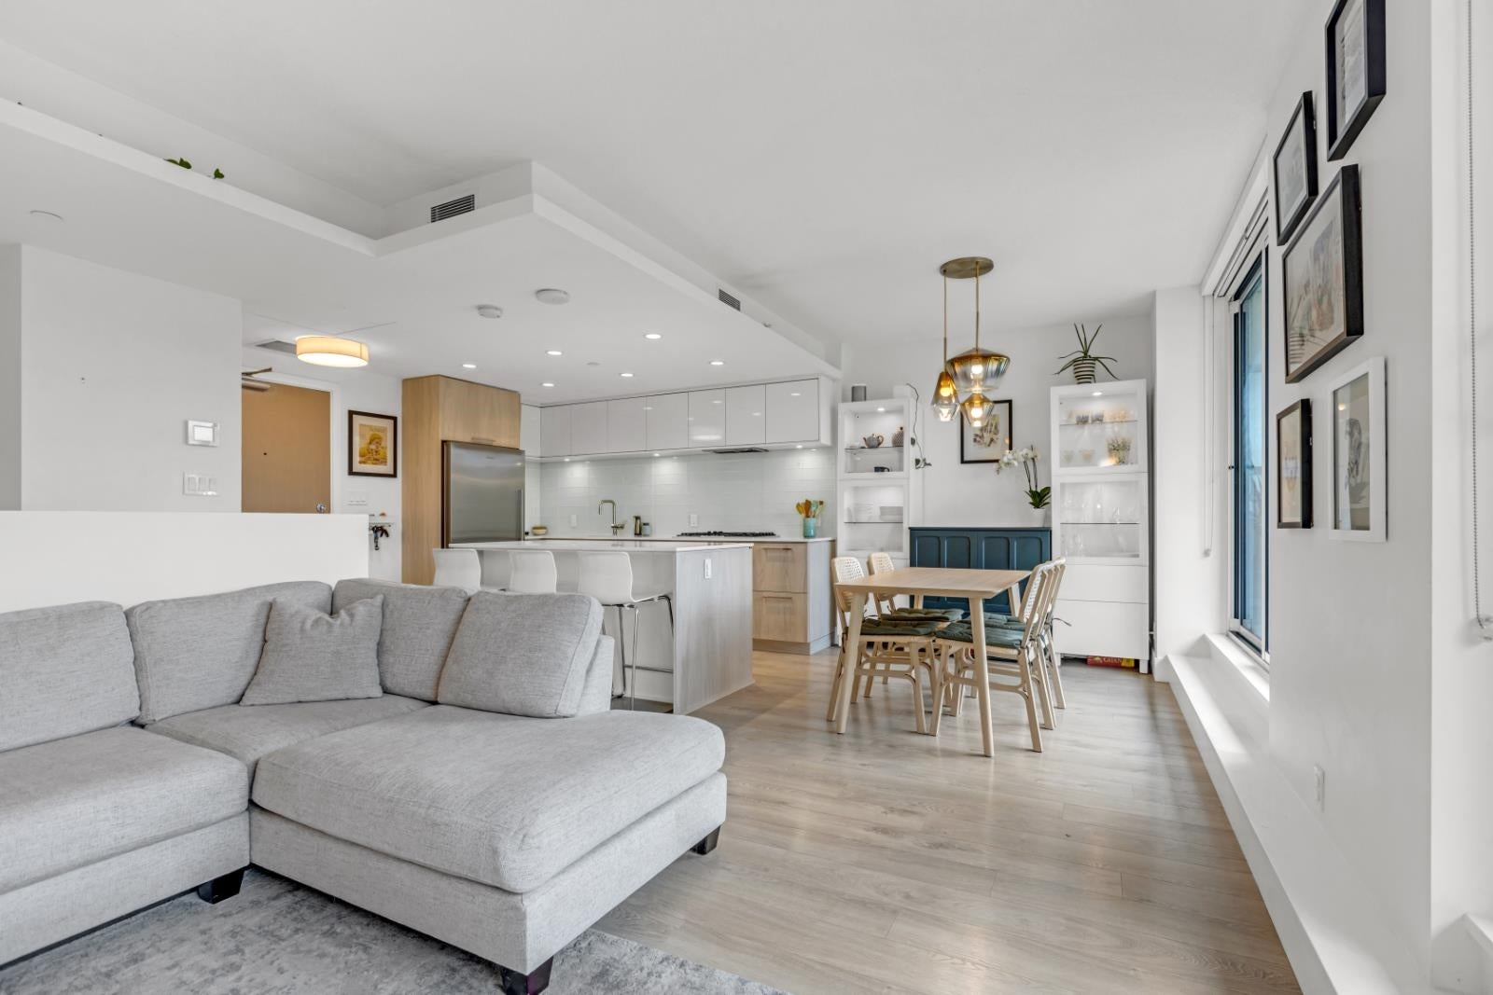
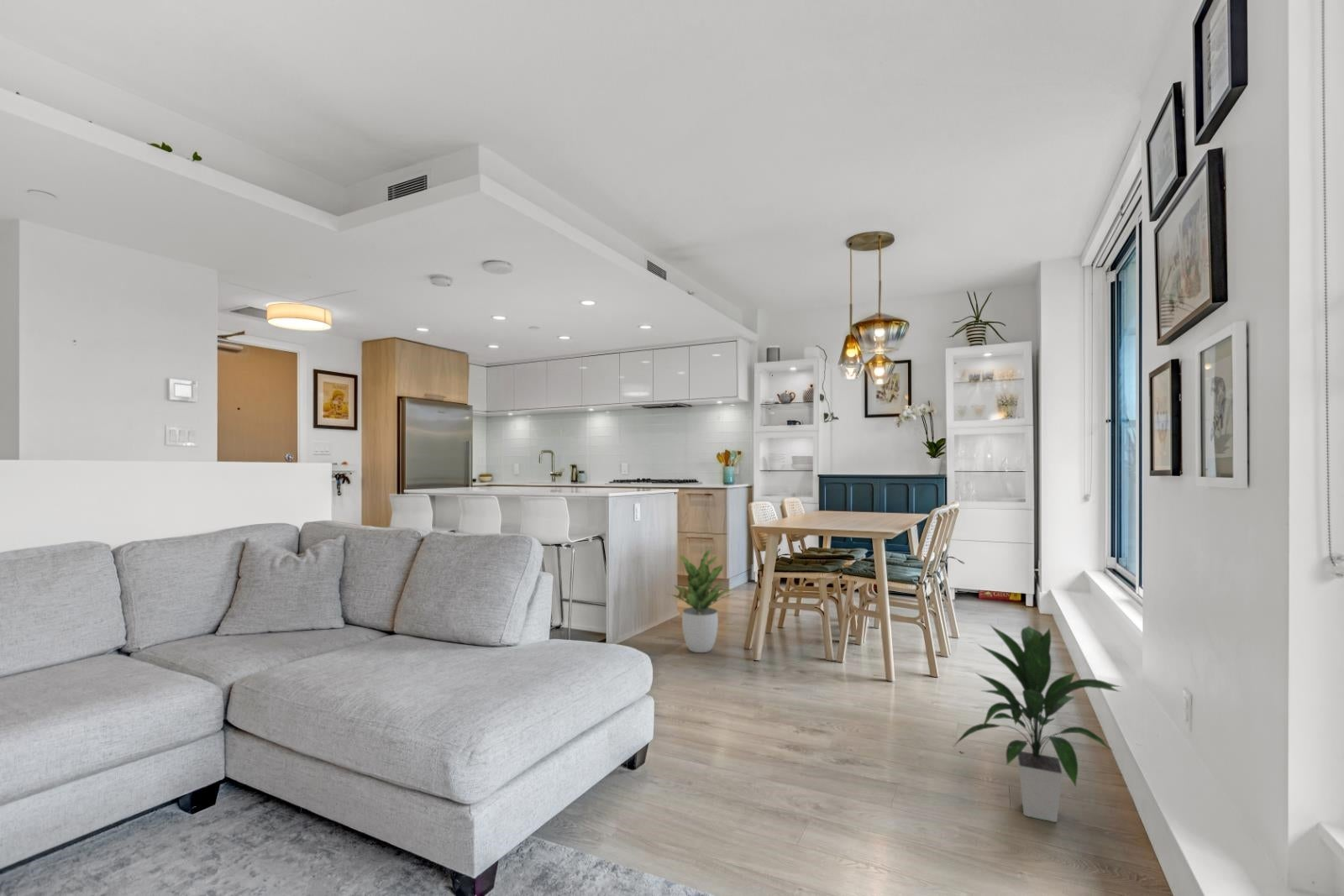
+ potted plant (697, 599)
+ indoor plant (1032, 715)
